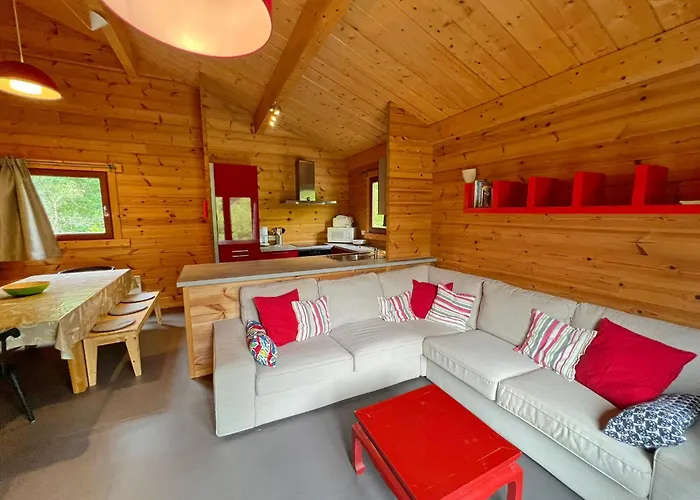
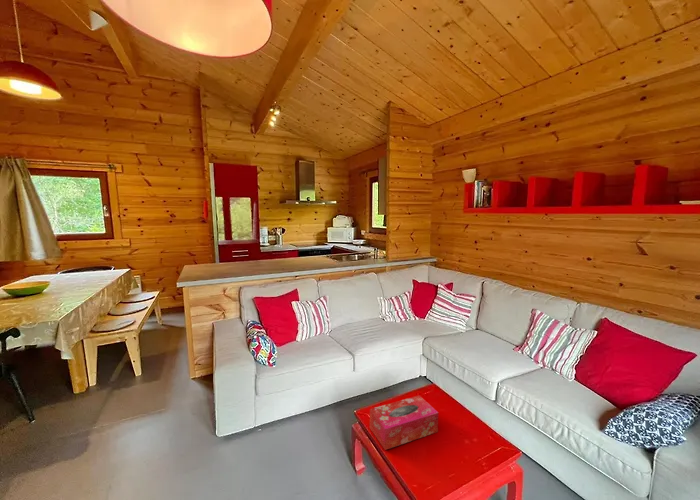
+ tissue box (403, 420)
